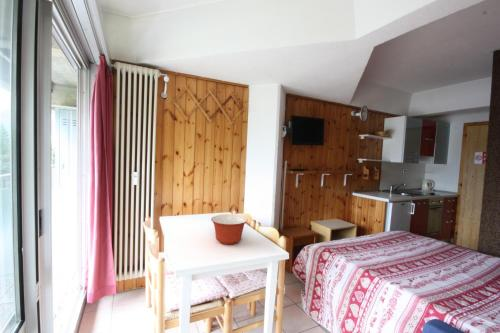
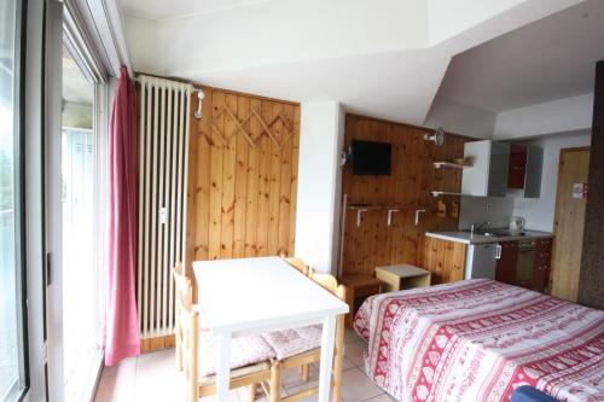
- mixing bowl (228, 230)
